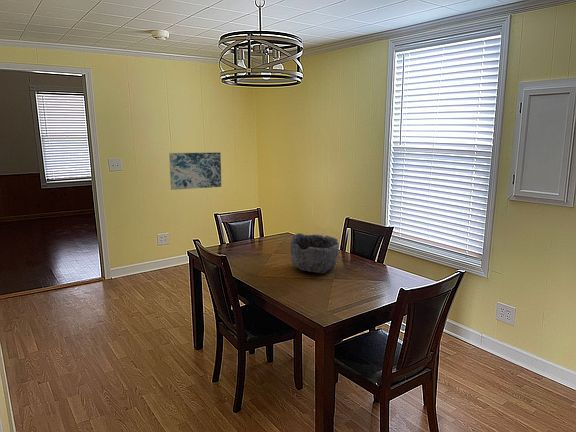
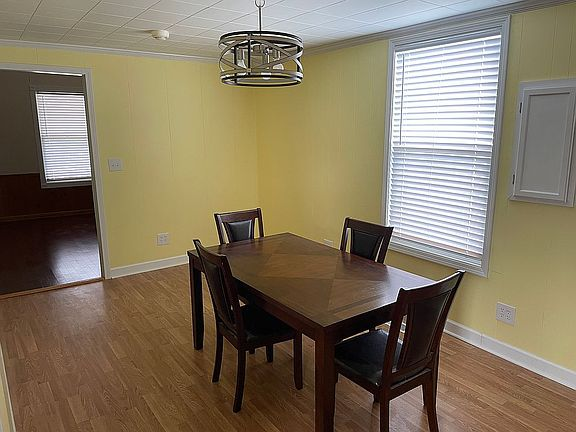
- wall art (196, 170)
- bowl (314, 252)
